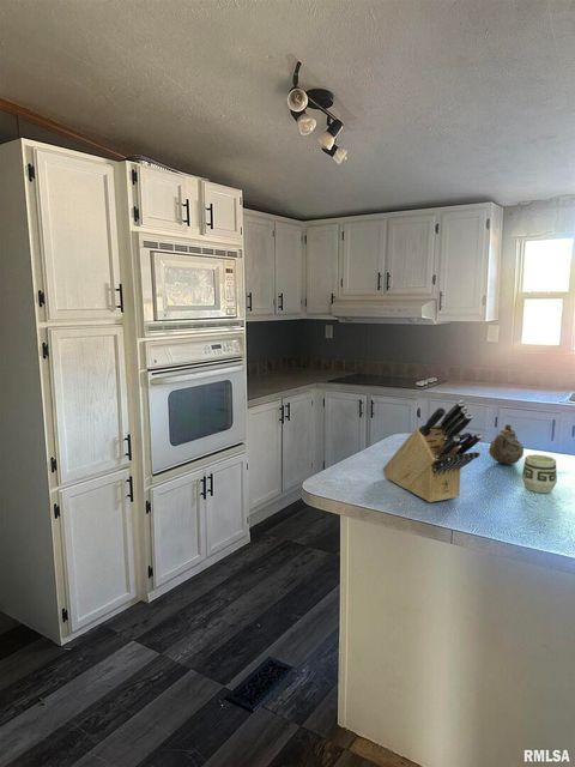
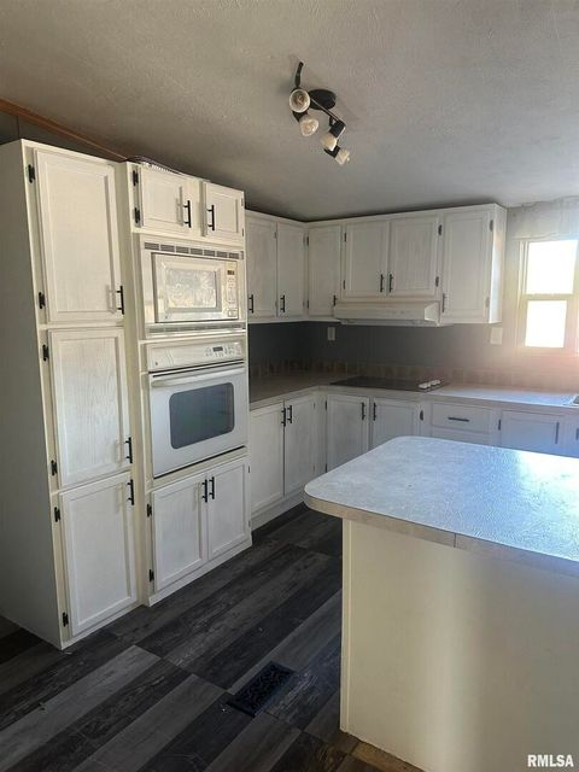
- knife block (429, 443)
- teapot (506, 443)
- cup (539, 473)
